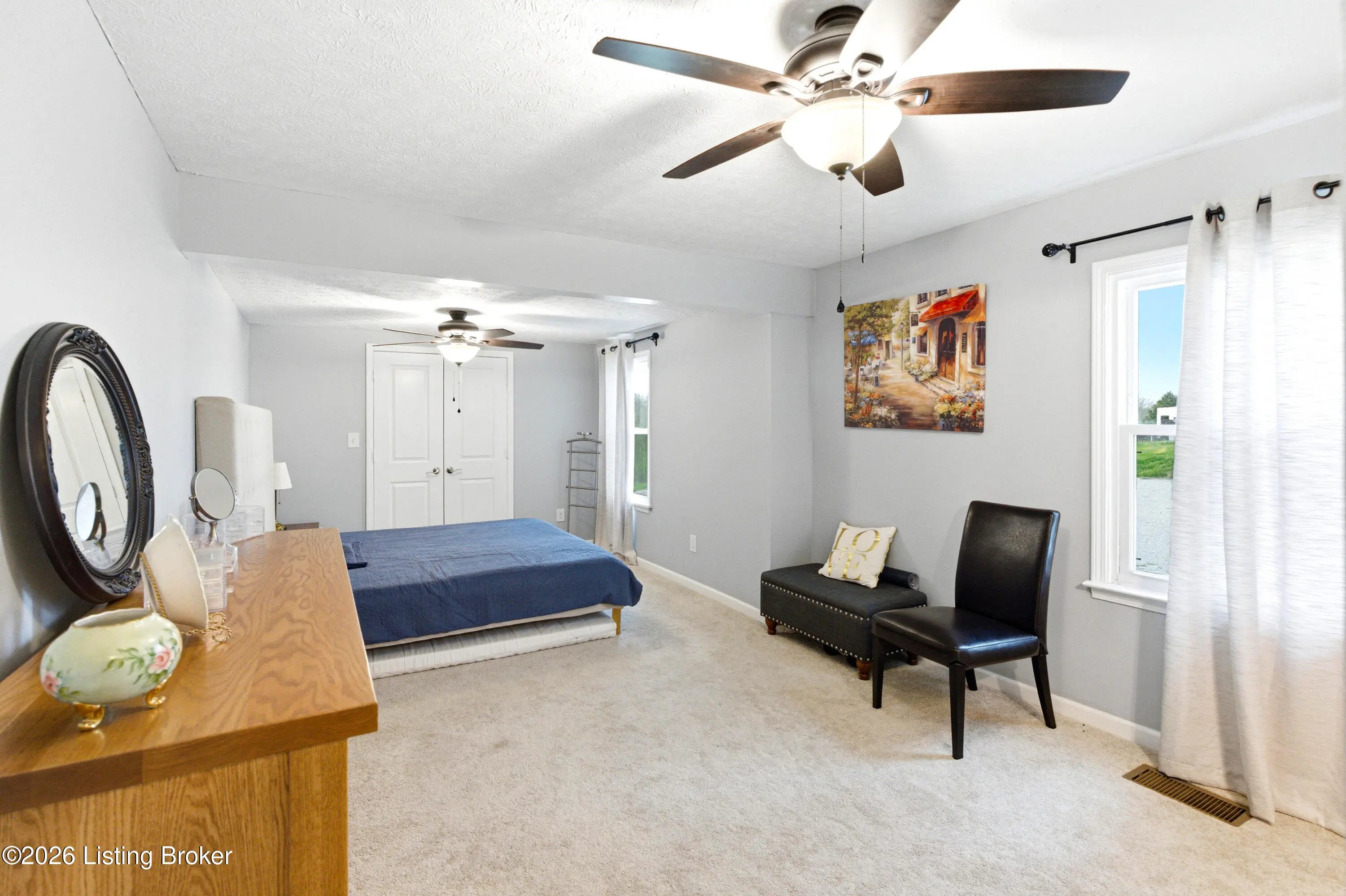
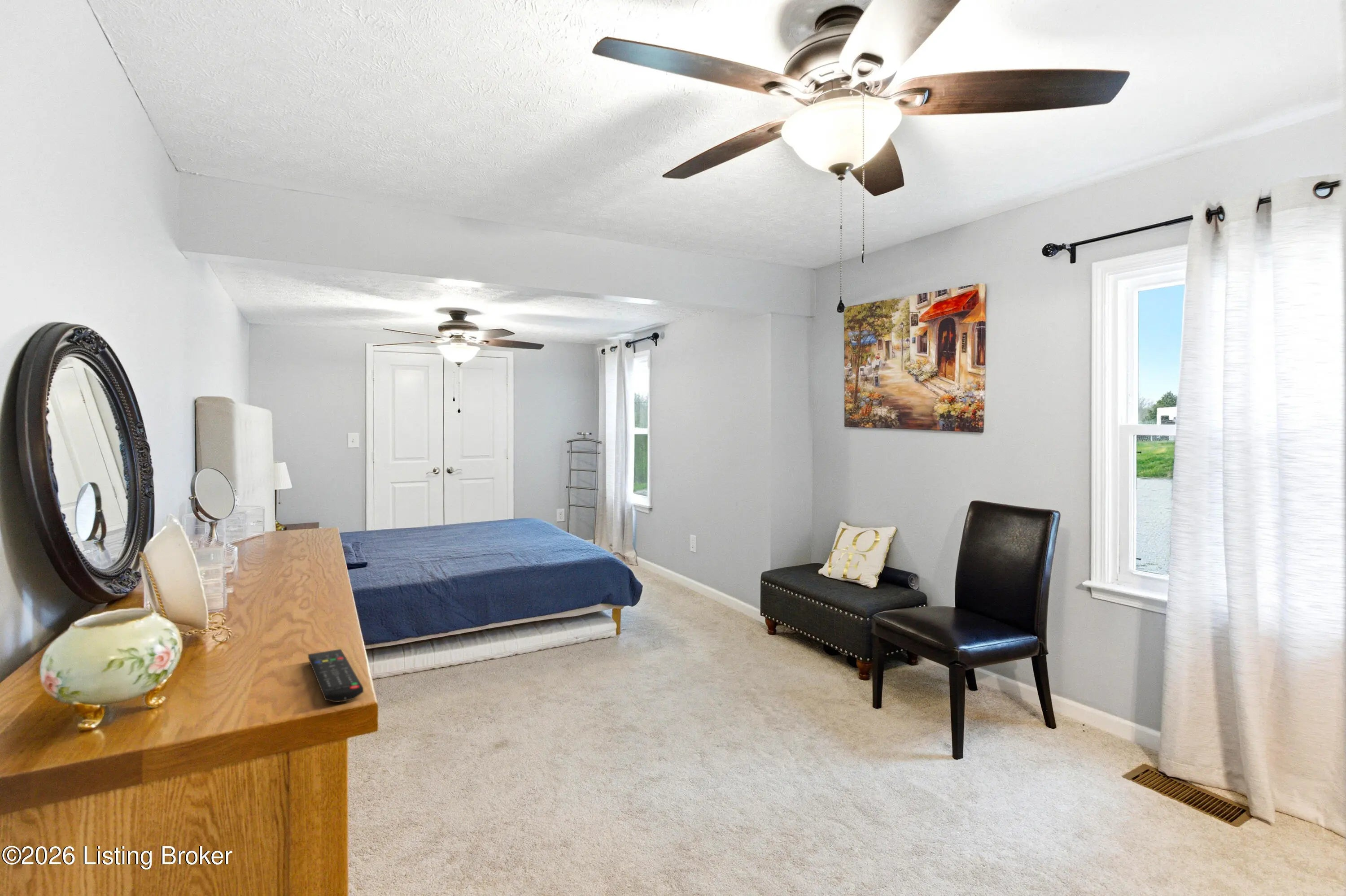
+ remote control (334, 674)
